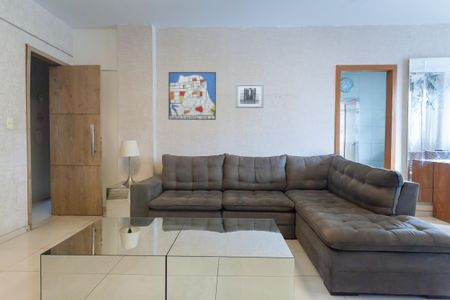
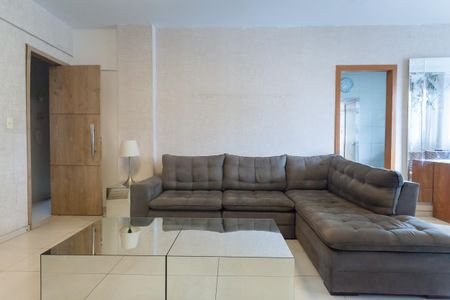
- wall art (249, 95)
- wall art (192, 95)
